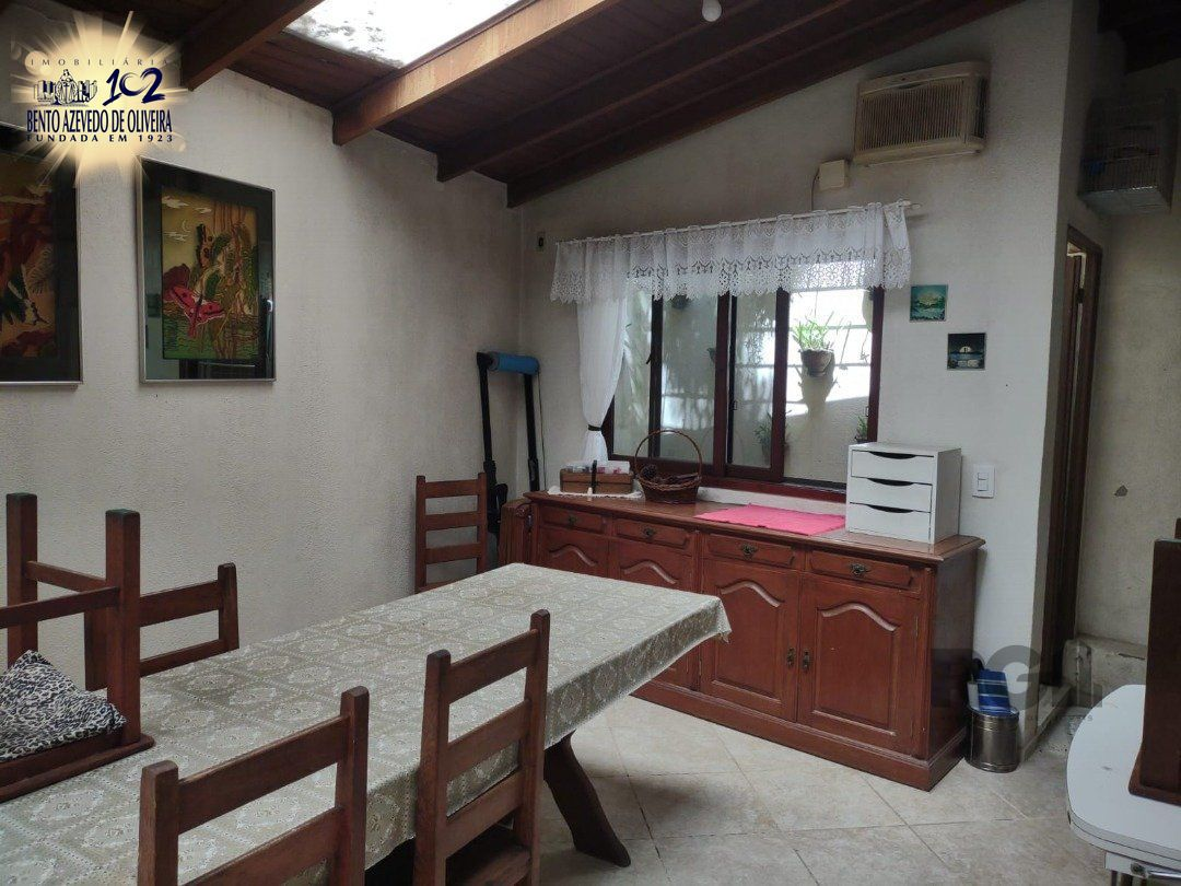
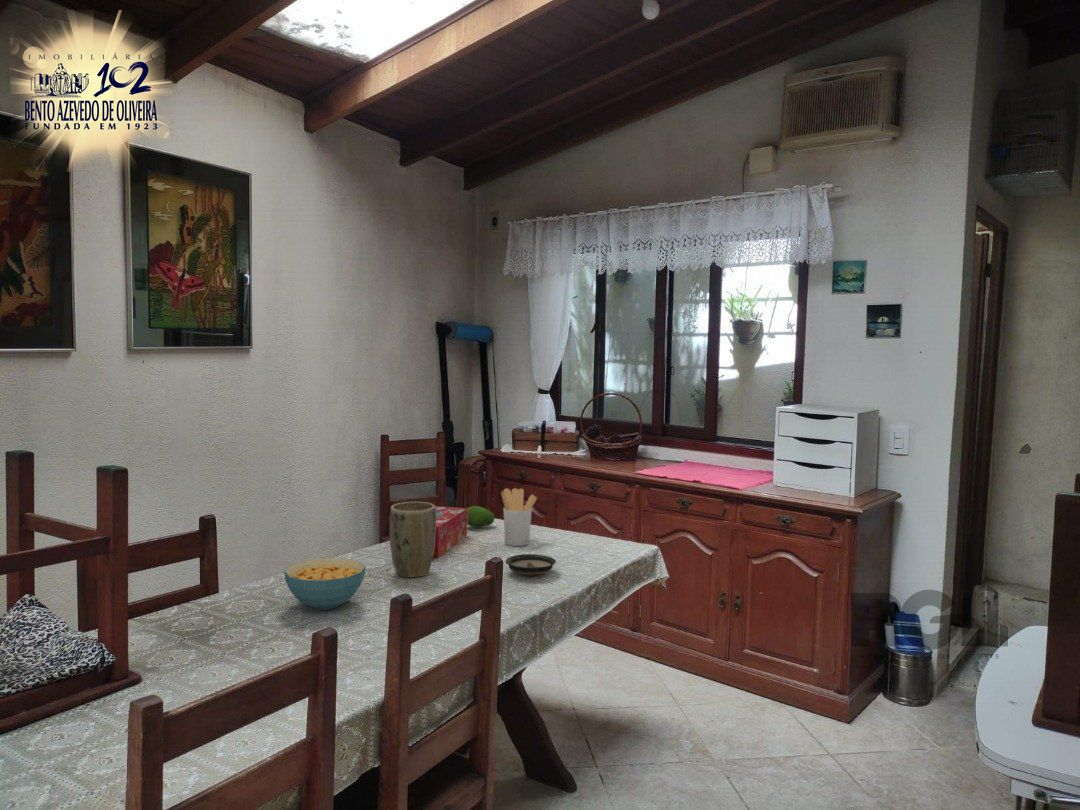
+ utensil holder (516, 515)
+ plant pot (412, 539)
+ saucer (530, 566)
+ fruit (478, 516)
+ cereal bowl (325, 587)
+ tissue box (436, 530)
